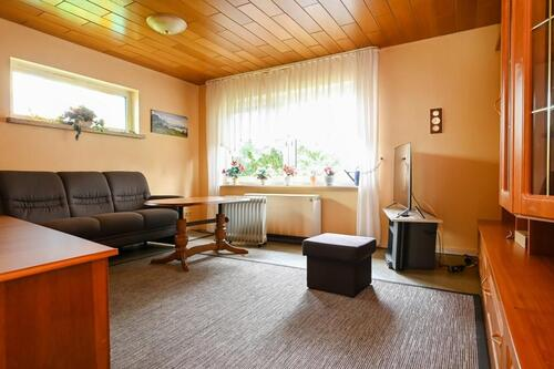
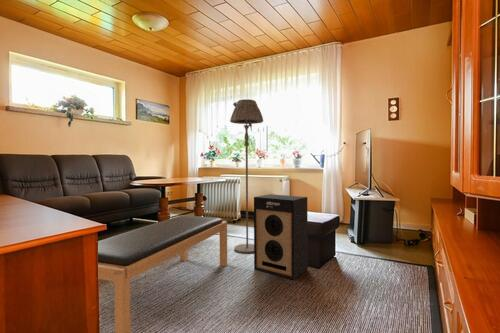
+ speaker (280, 233)
+ floor lamp (247, 175)
+ bench (162, 259)
